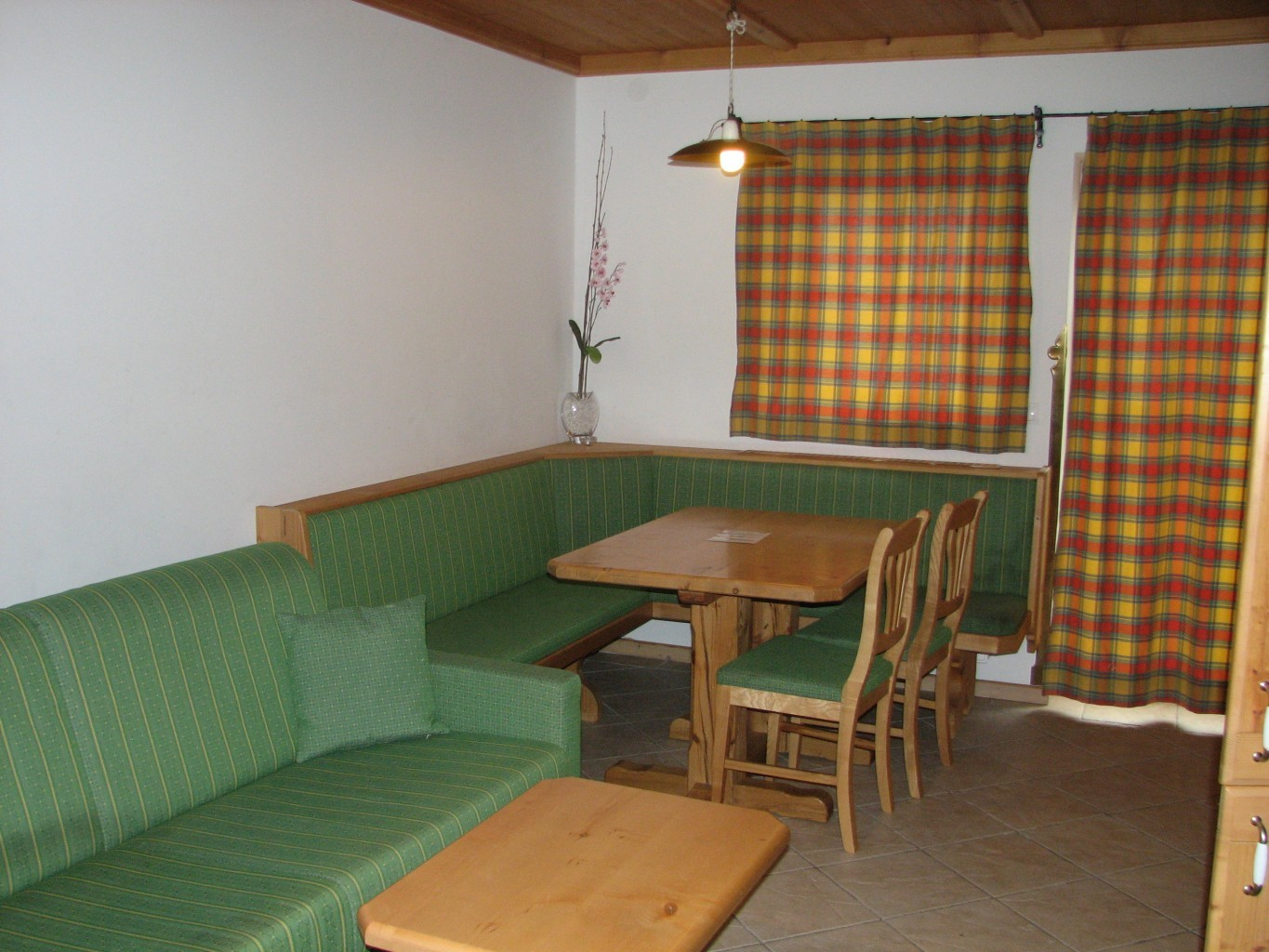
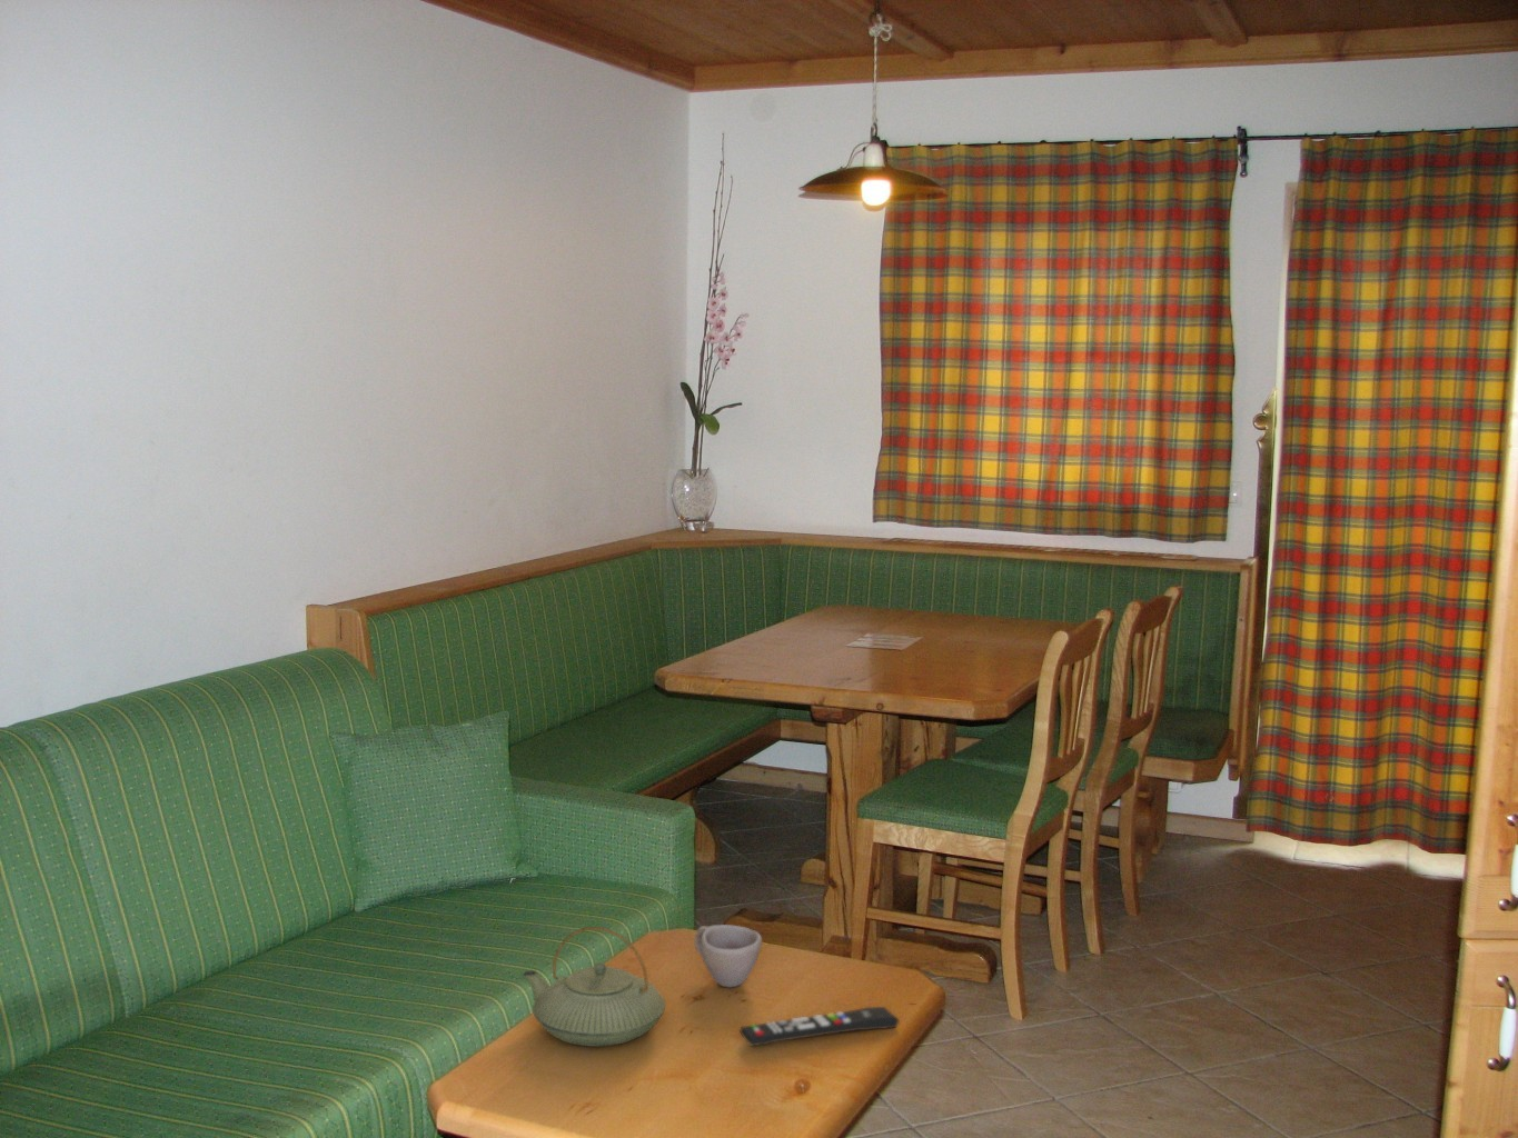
+ cup (723, 956)
+ teapot (592, 977)
+ remote control (819, 1026)
